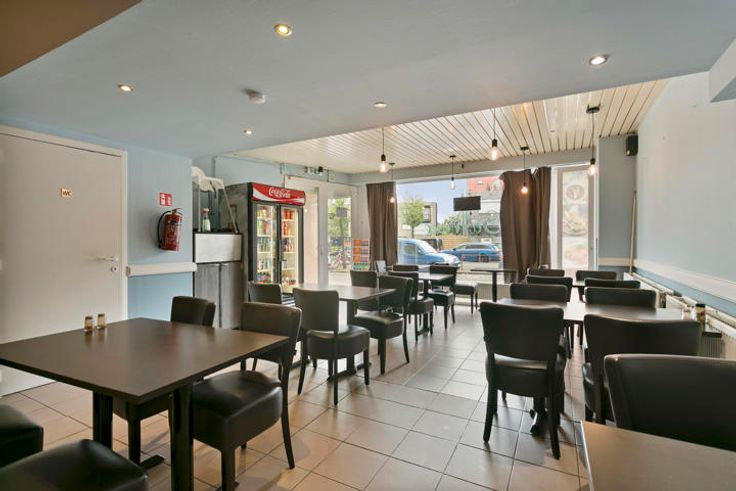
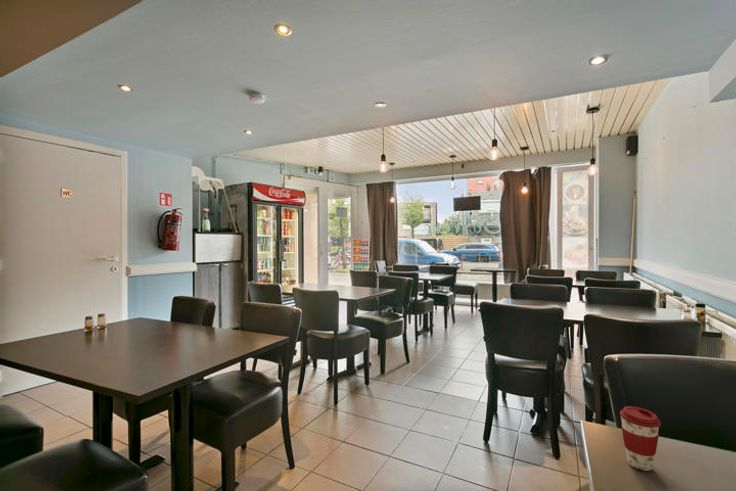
+ coffee cup (639, 438)
